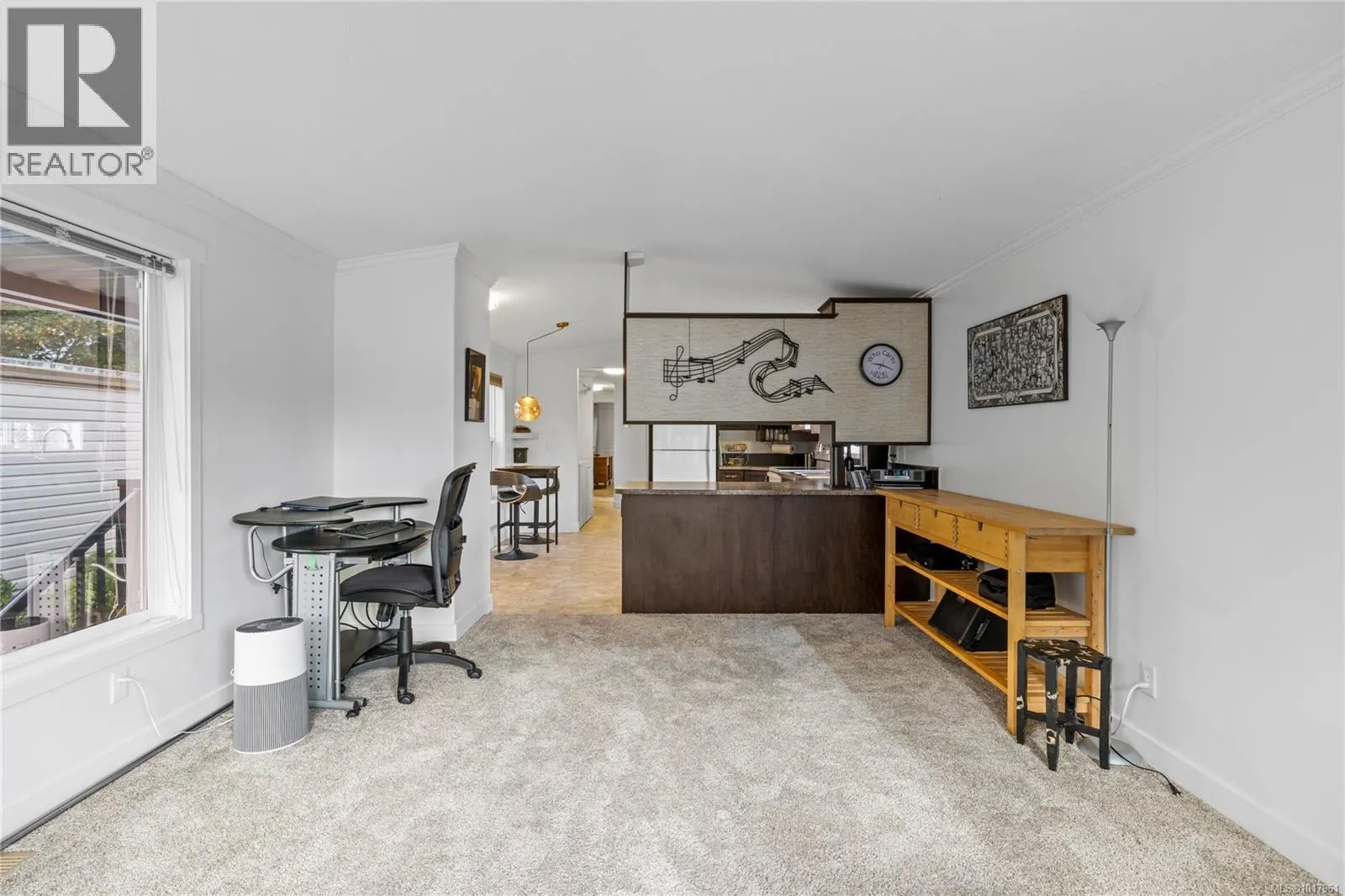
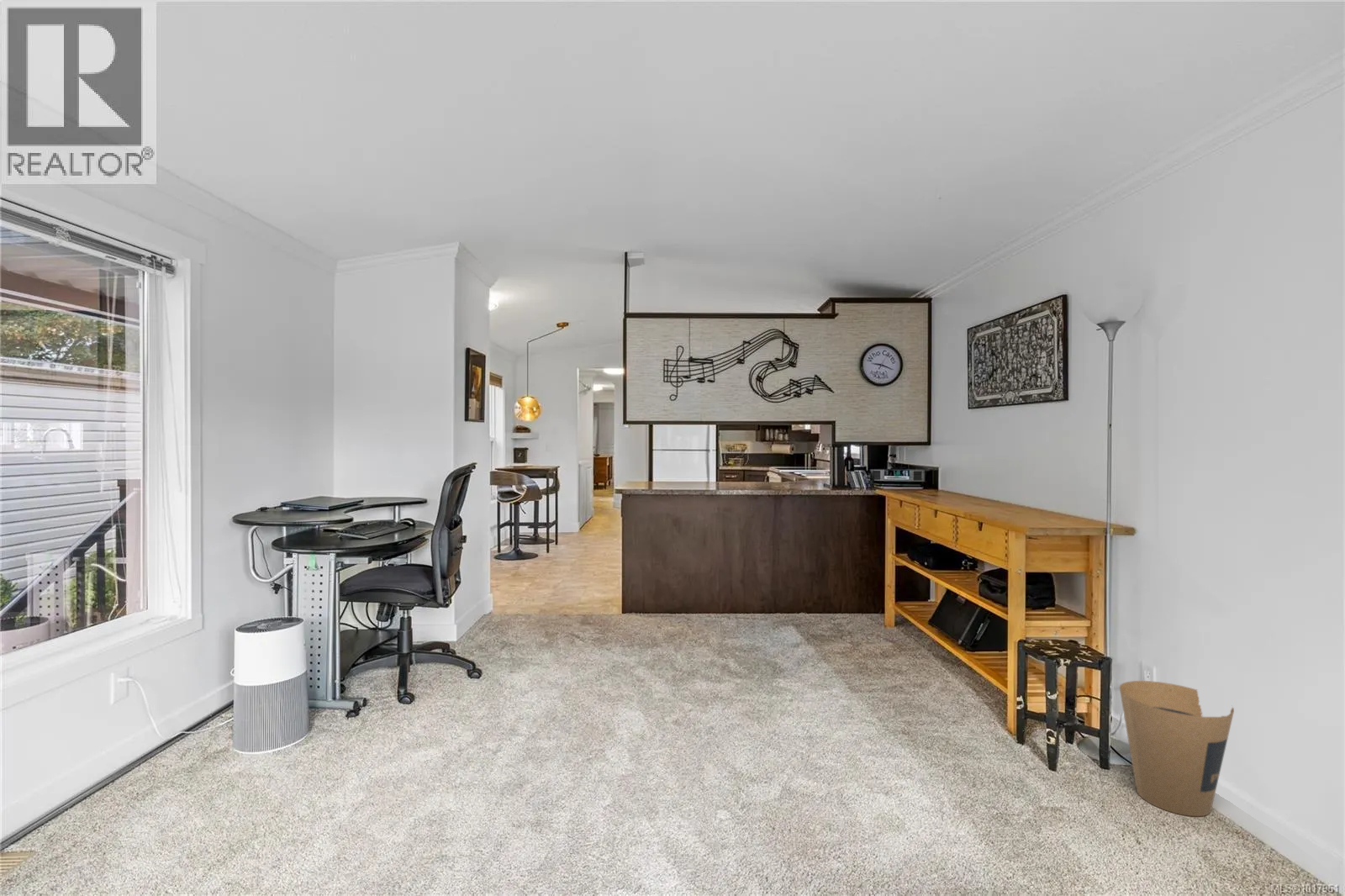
+ trash can (1174, 748)
